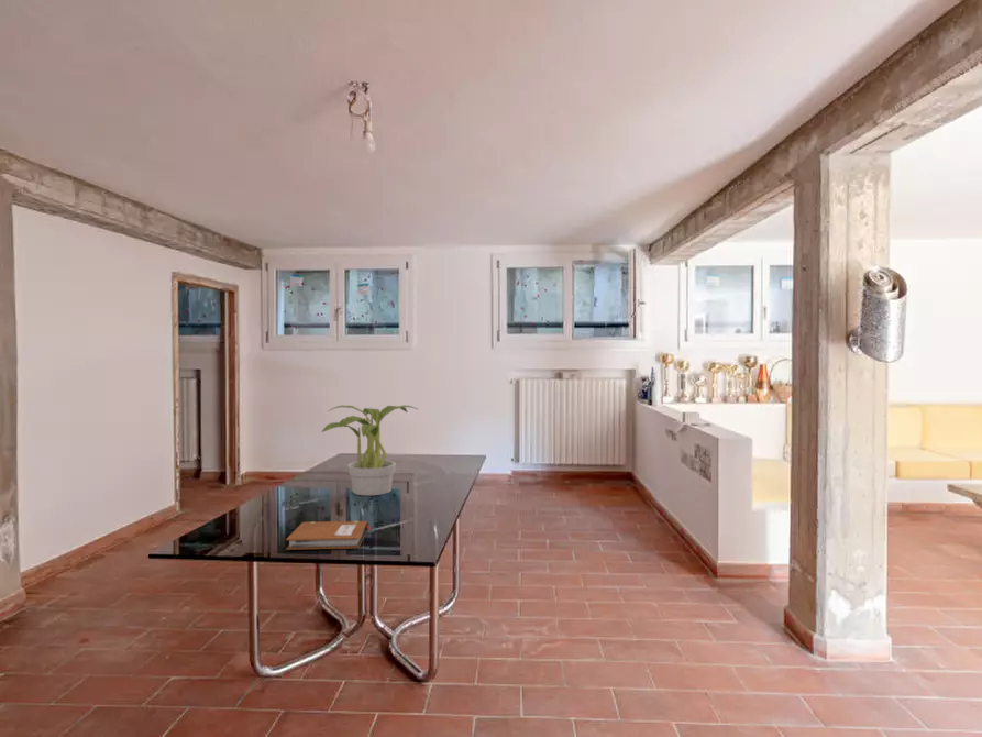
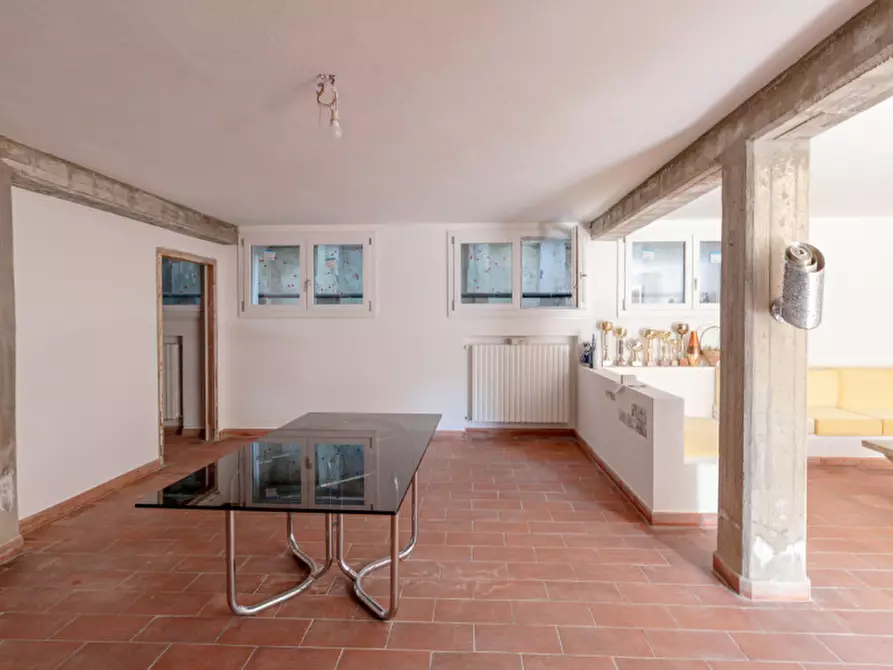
- notebook (331, 534)
- potted plant (371, 448)
